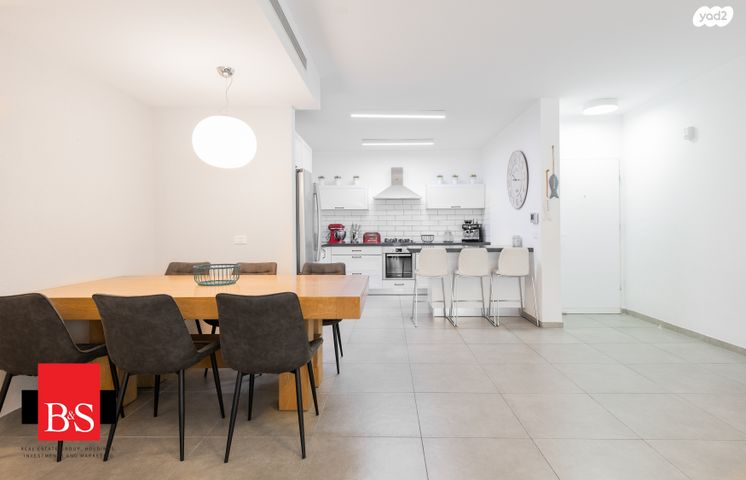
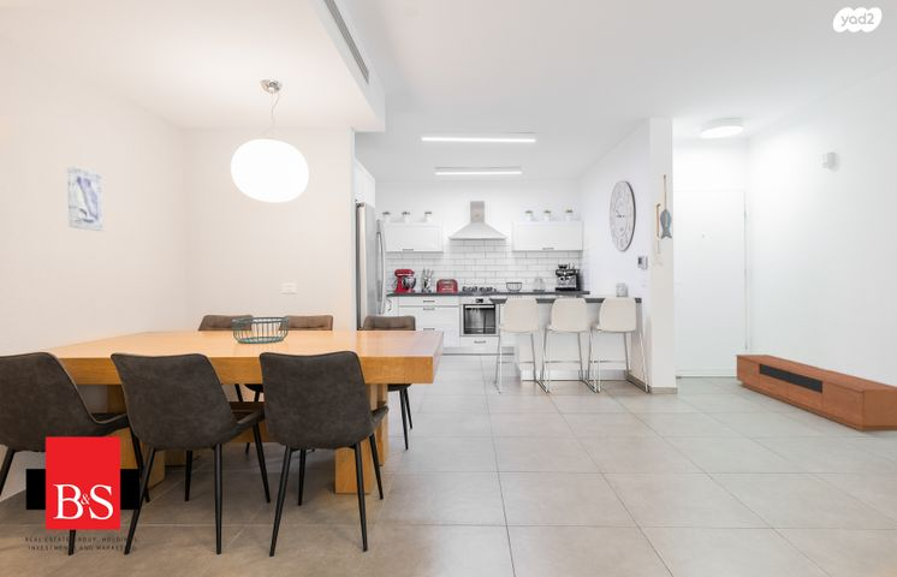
+ media console (804, 386)
+ wall art (85, 200)
